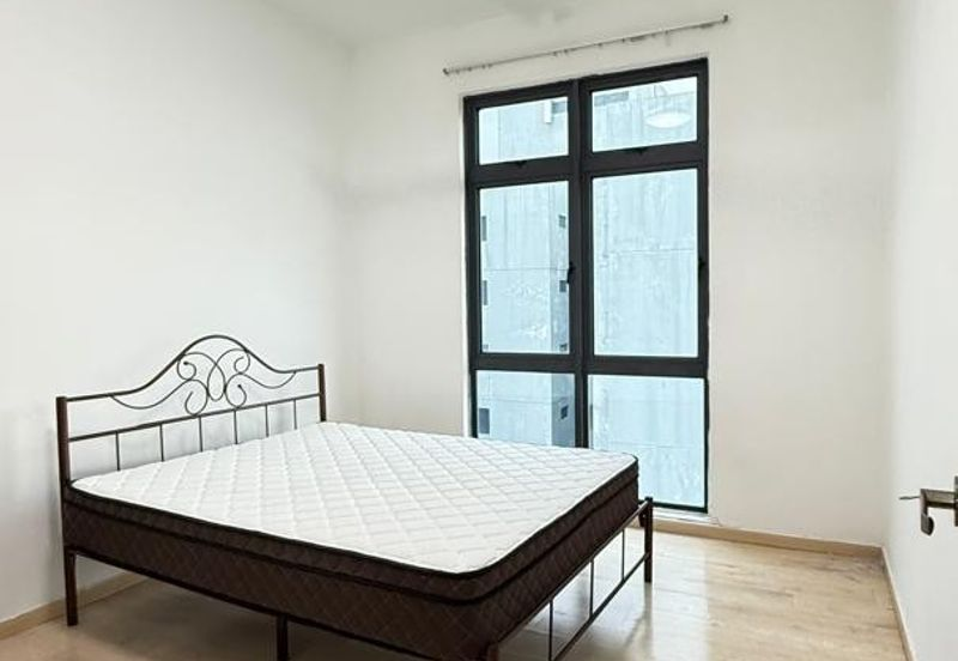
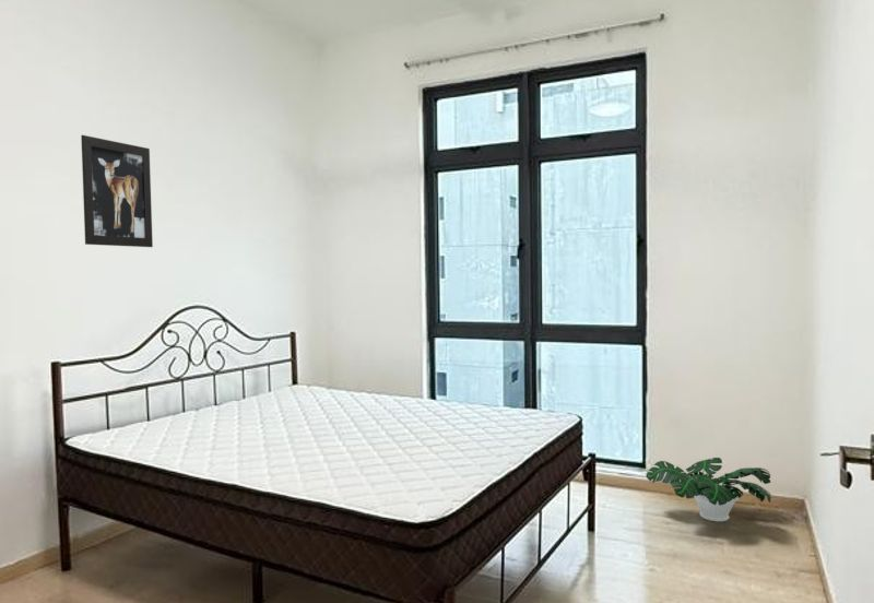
+ wall art (118, 193)
+ potted plant (706, 493)
